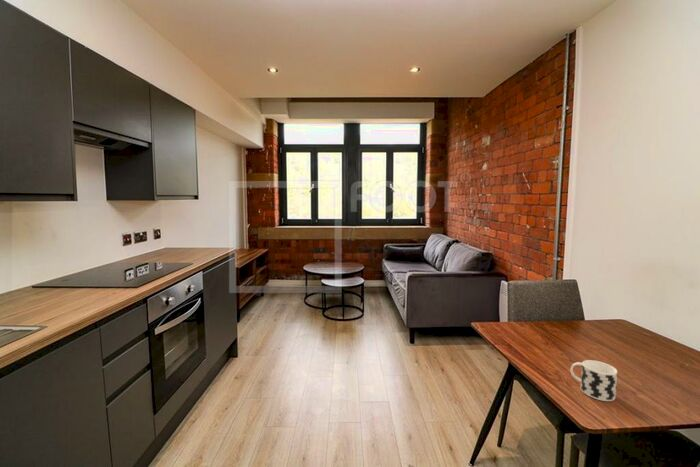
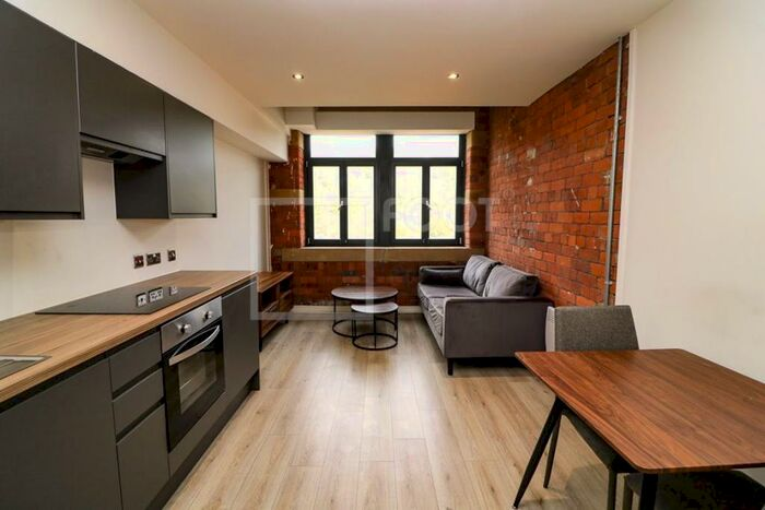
- cup (592, 378)
